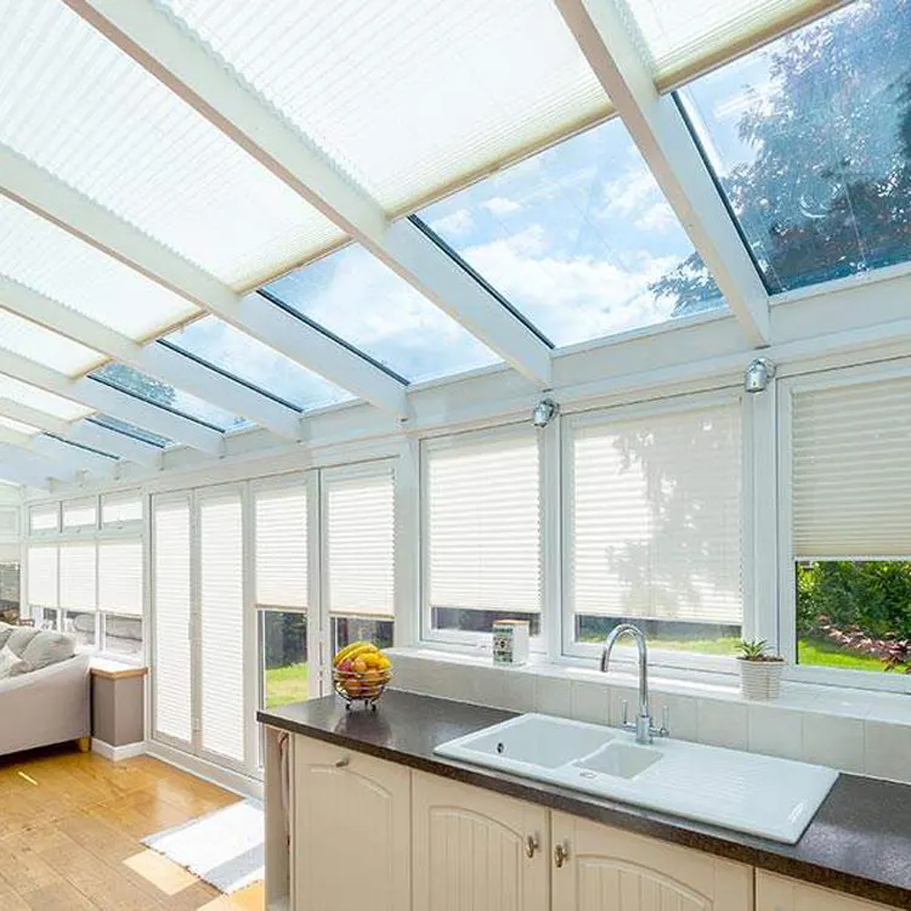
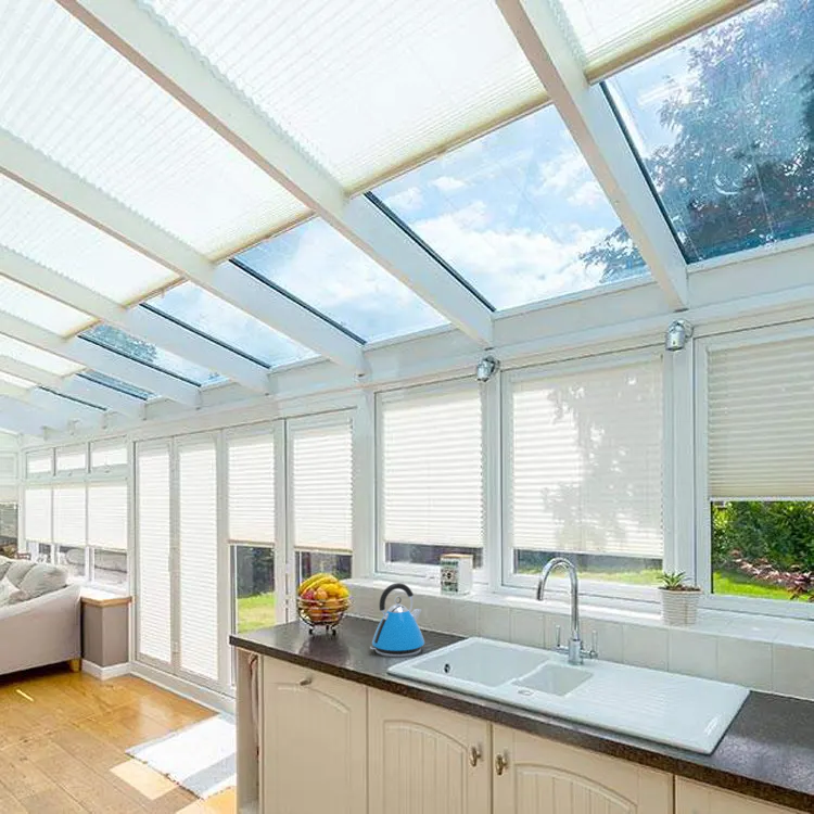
+ kettle (396, 616)
